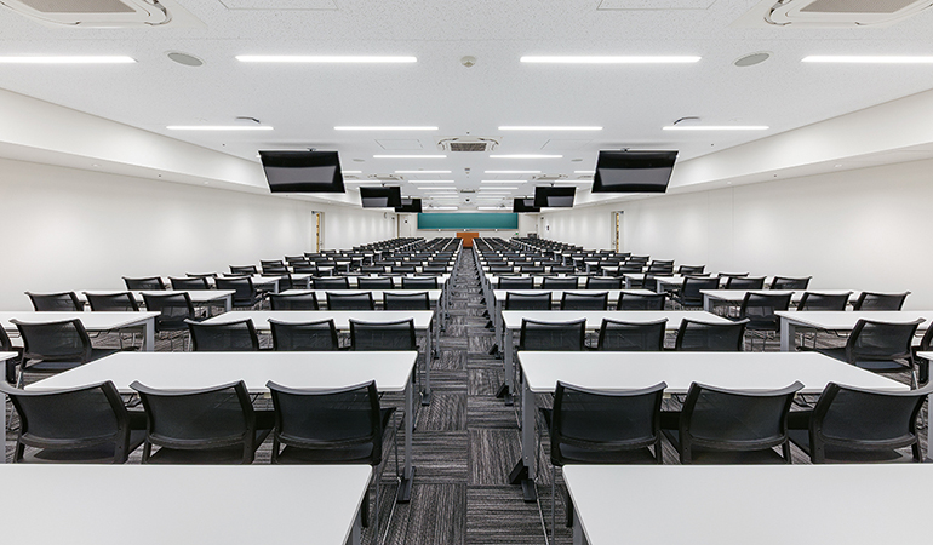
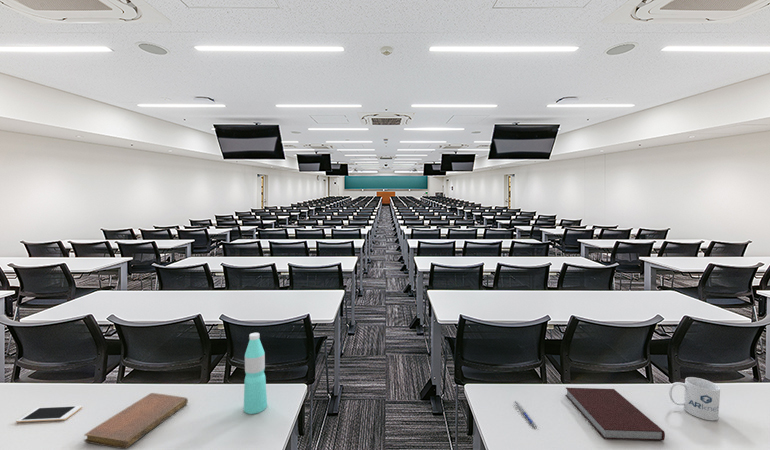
+ water bottle (254, 370)
+ notebook (140, 417)
+ notebook (609, 411)
+ cell phone (50, 413)
+ mug (695, 396)
+ pen (524, 412)
